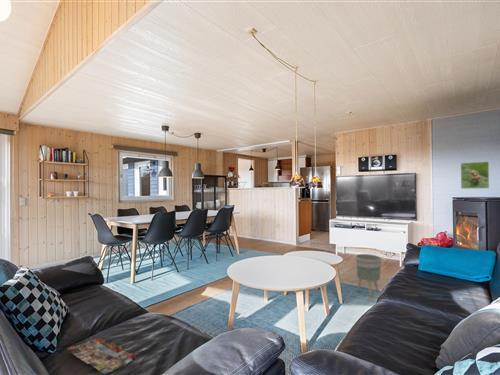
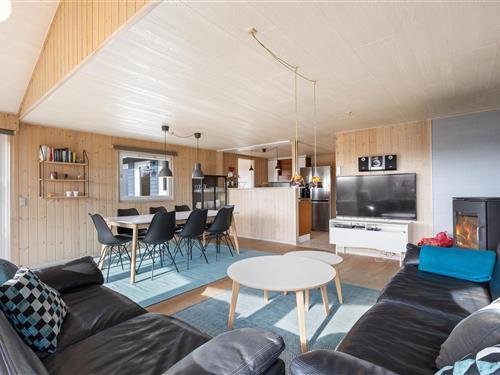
- planter (368, 275)
- magazine (101, 352)
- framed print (474, 175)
